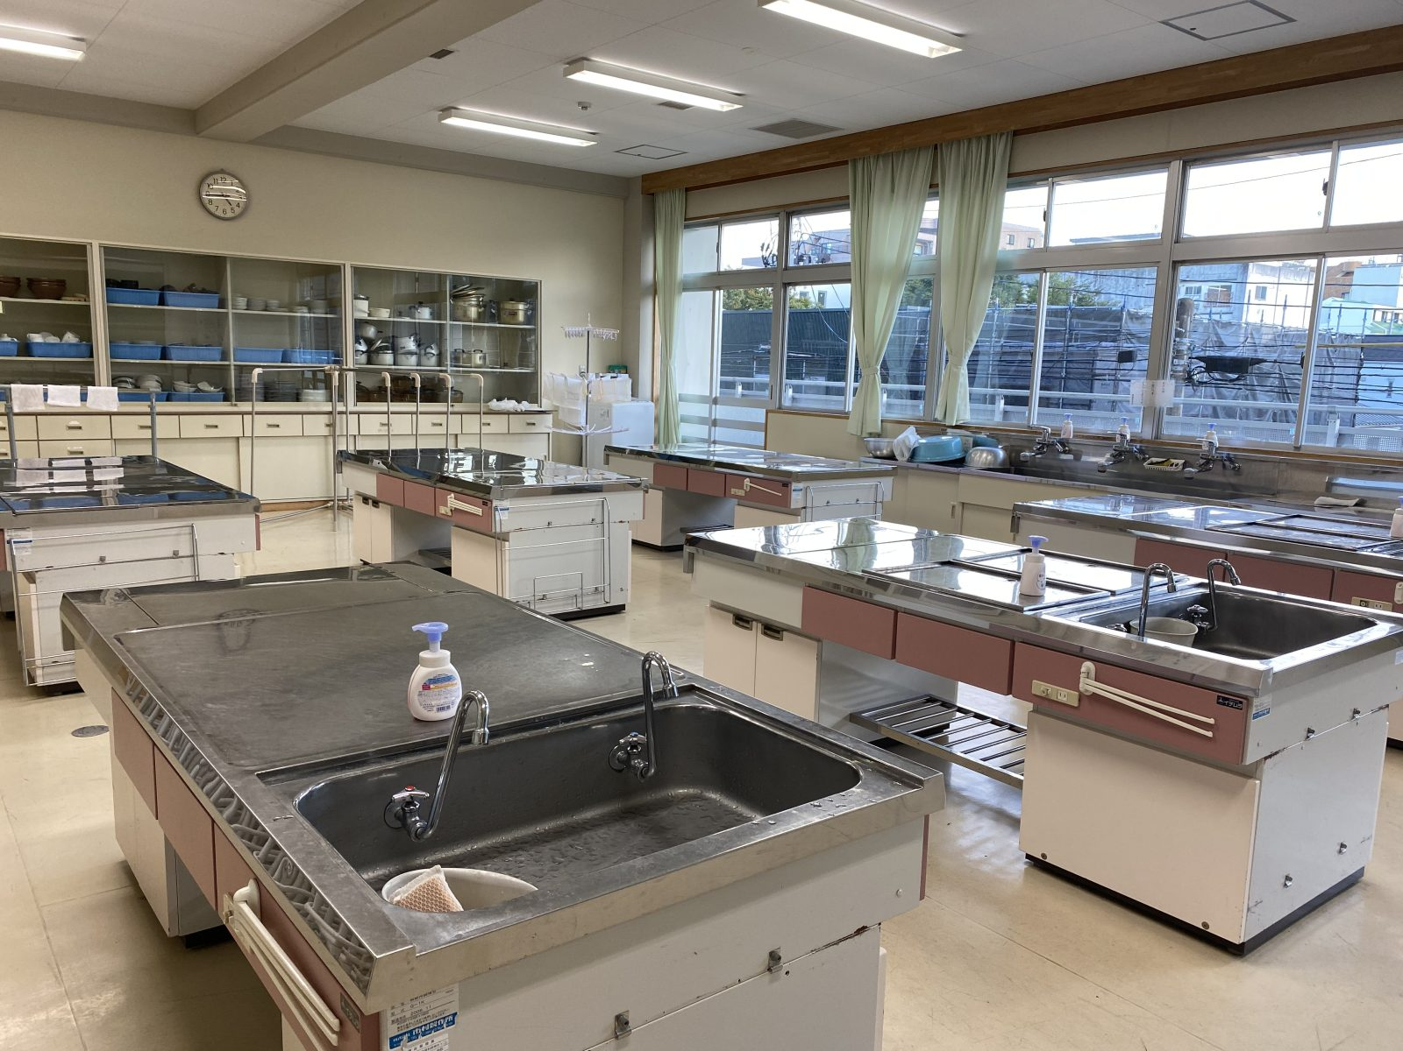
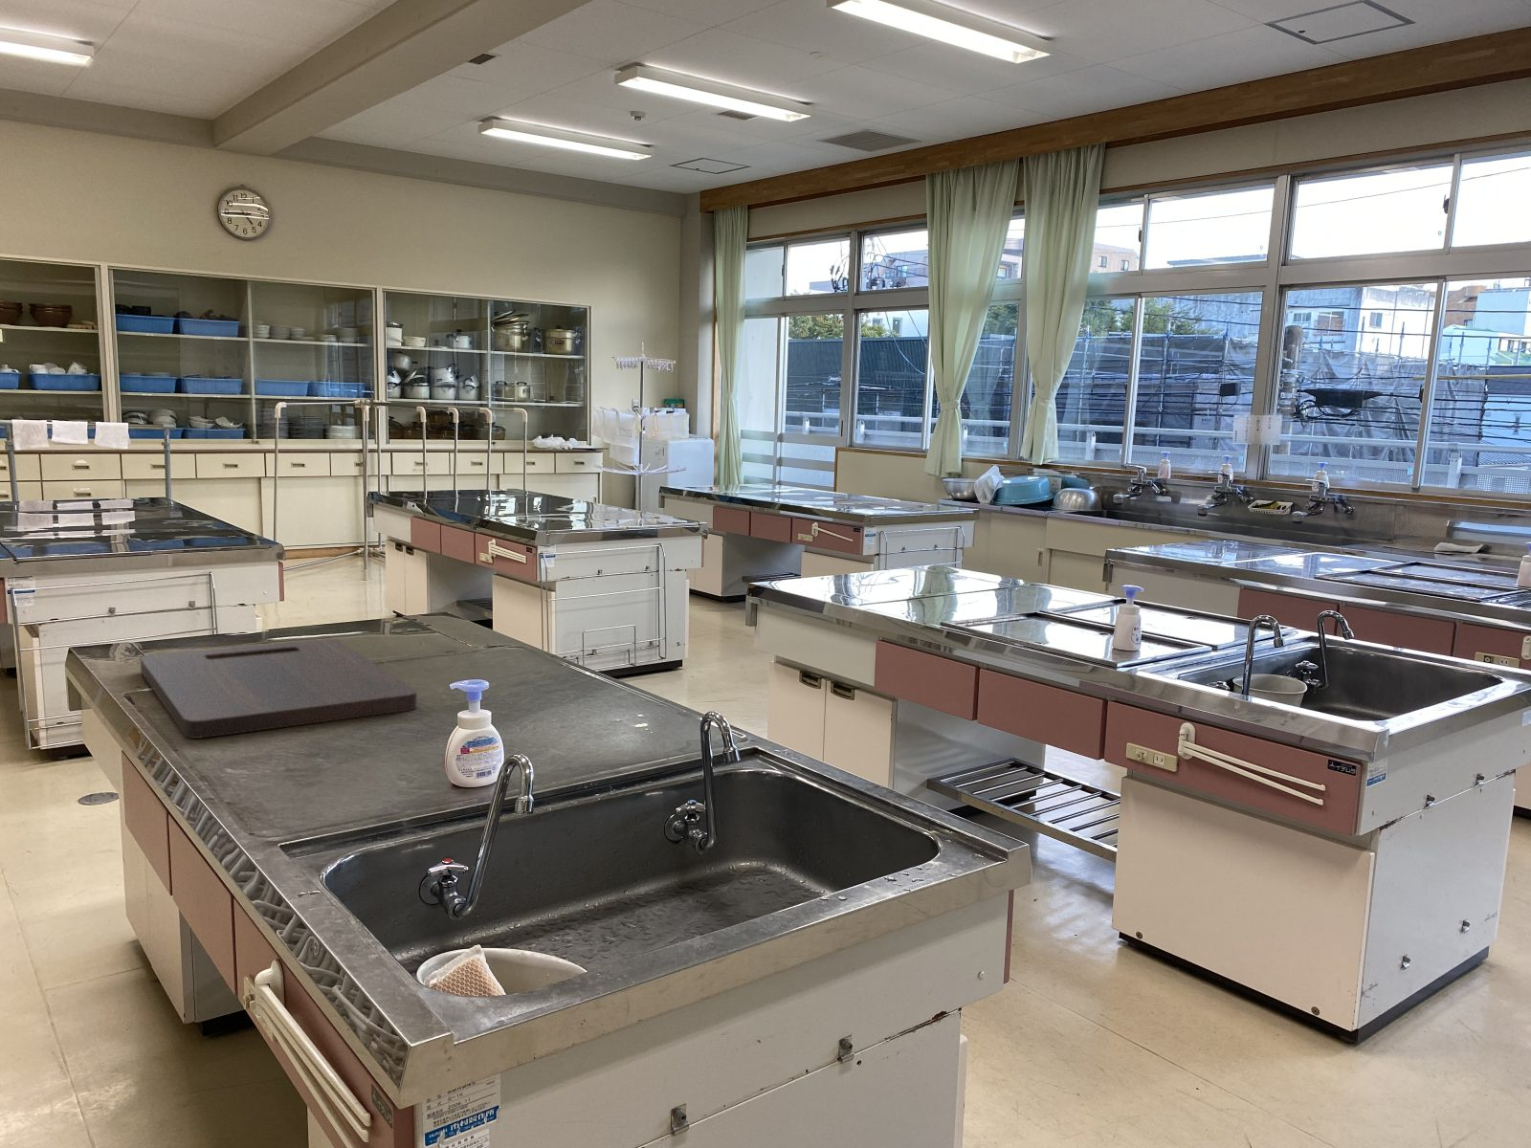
+ cutting board (272, 680)
